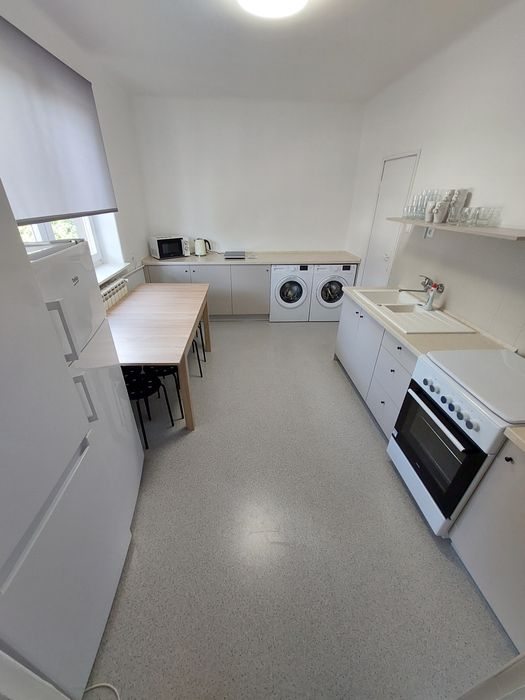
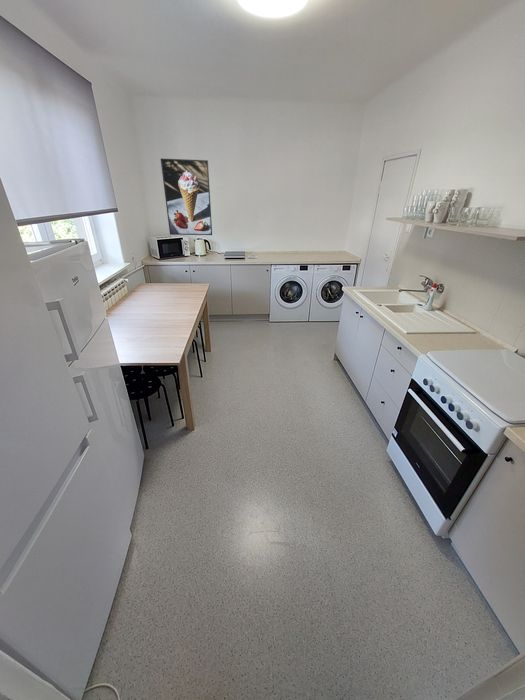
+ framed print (188, 199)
